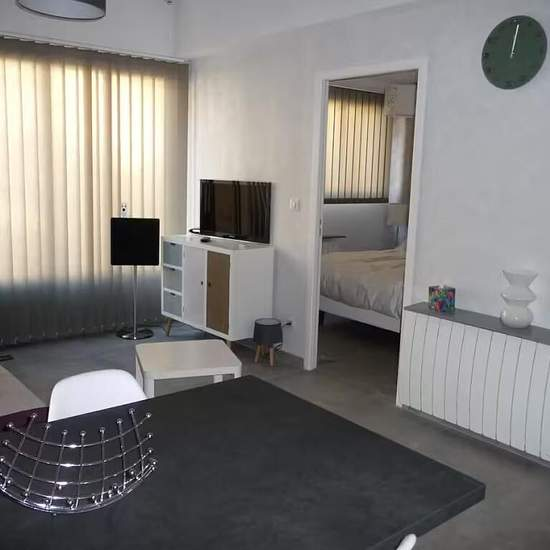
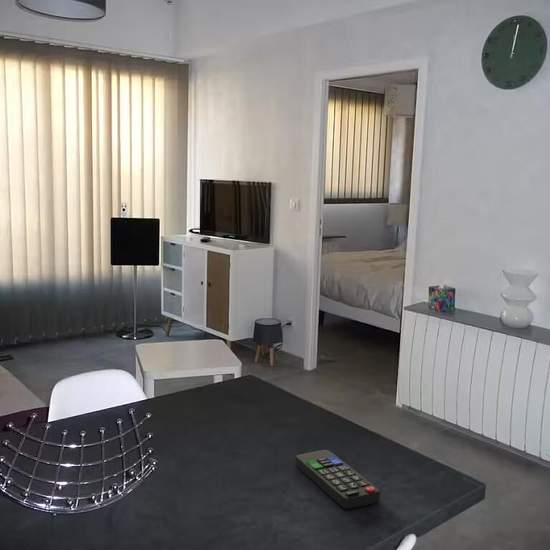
+ remote control (335, 476)
